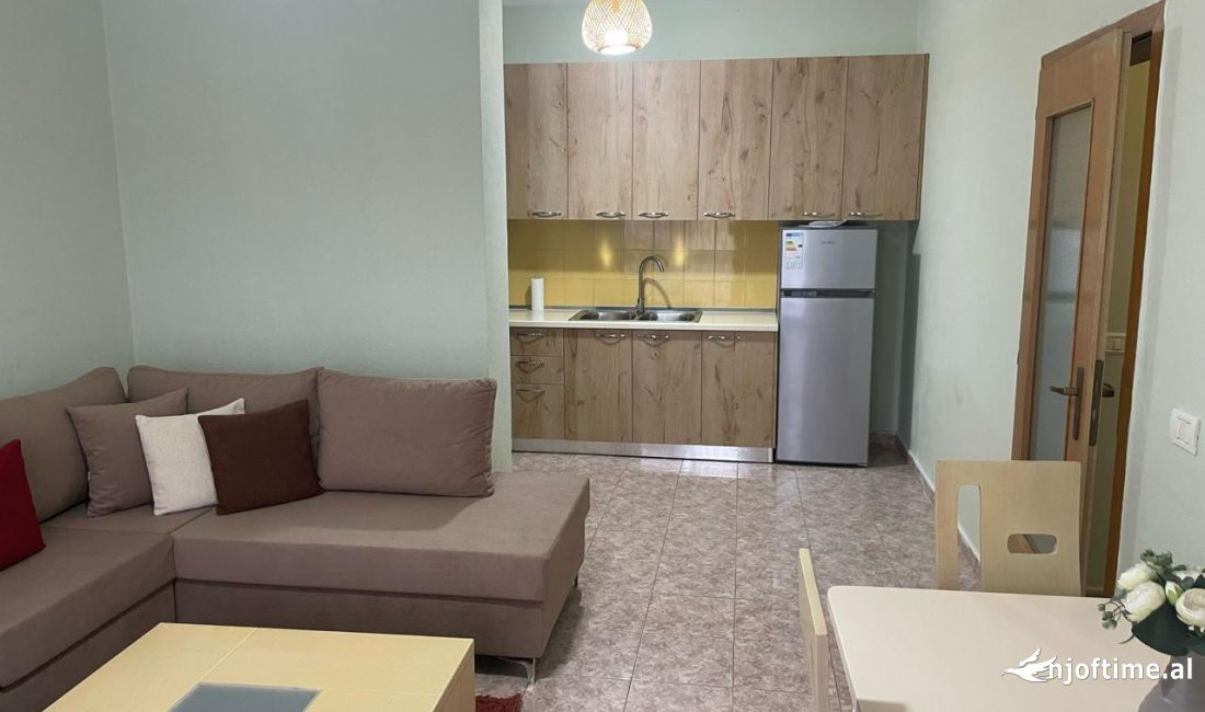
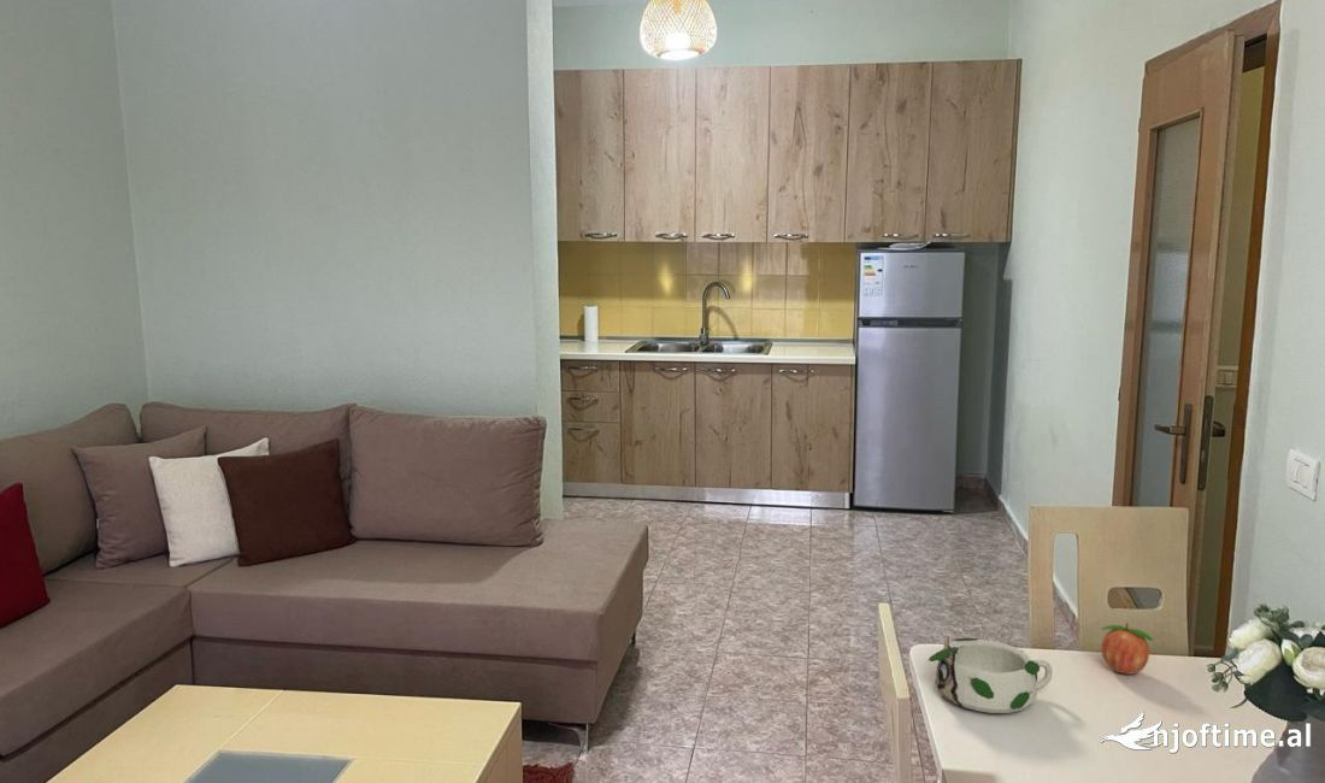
+ bowl (991, 670)
+ fruit (1124, 647)
